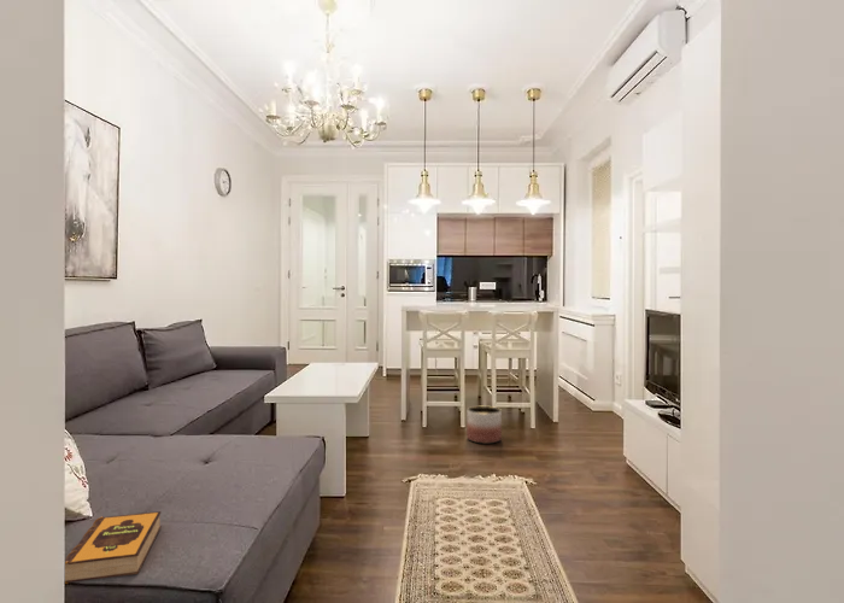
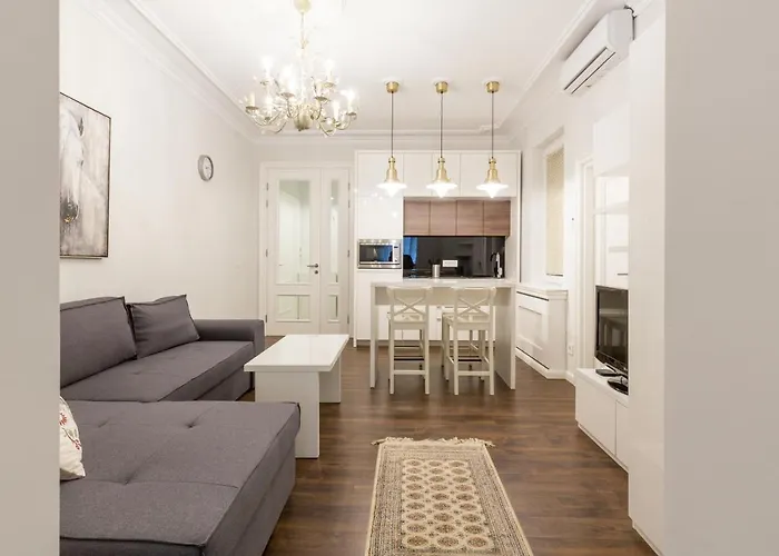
- planter (483, 423)
- hardback book (113, 544)
